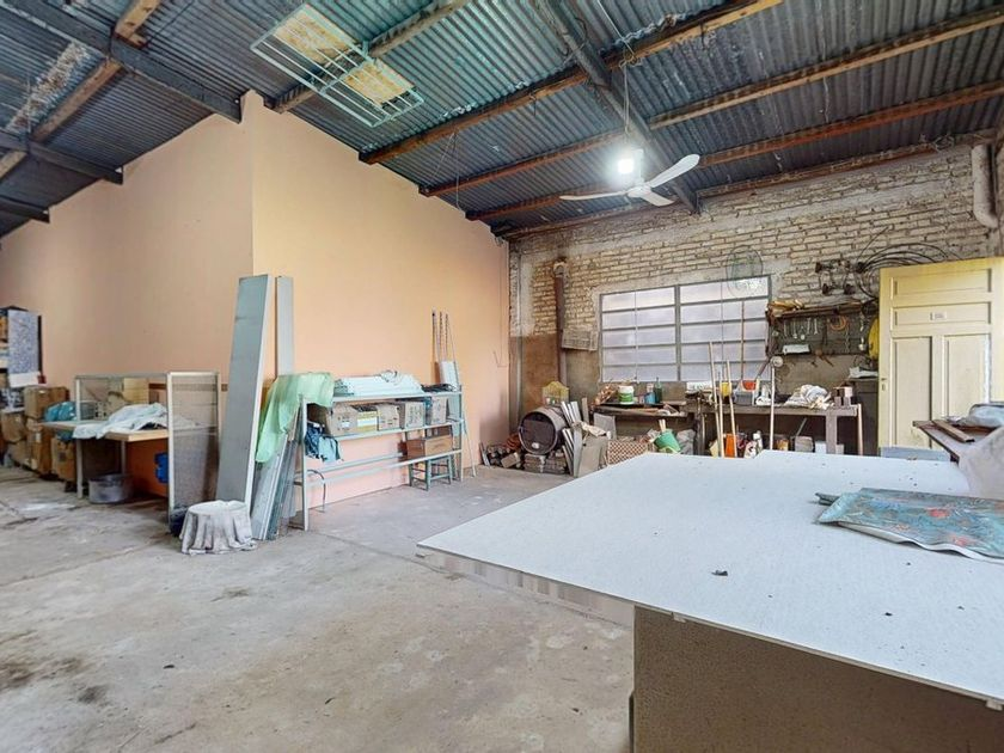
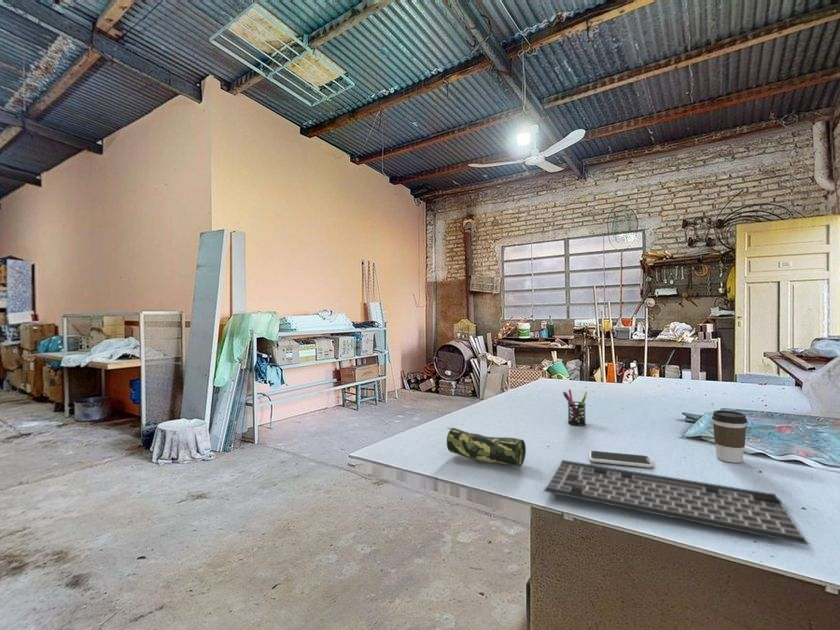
+ keyboard (657, 493)
+ coffee cup (729, 436)
+ pencil case (483, 446)
+ smartphone (619, 458)
+ pen holder (577, 406)
